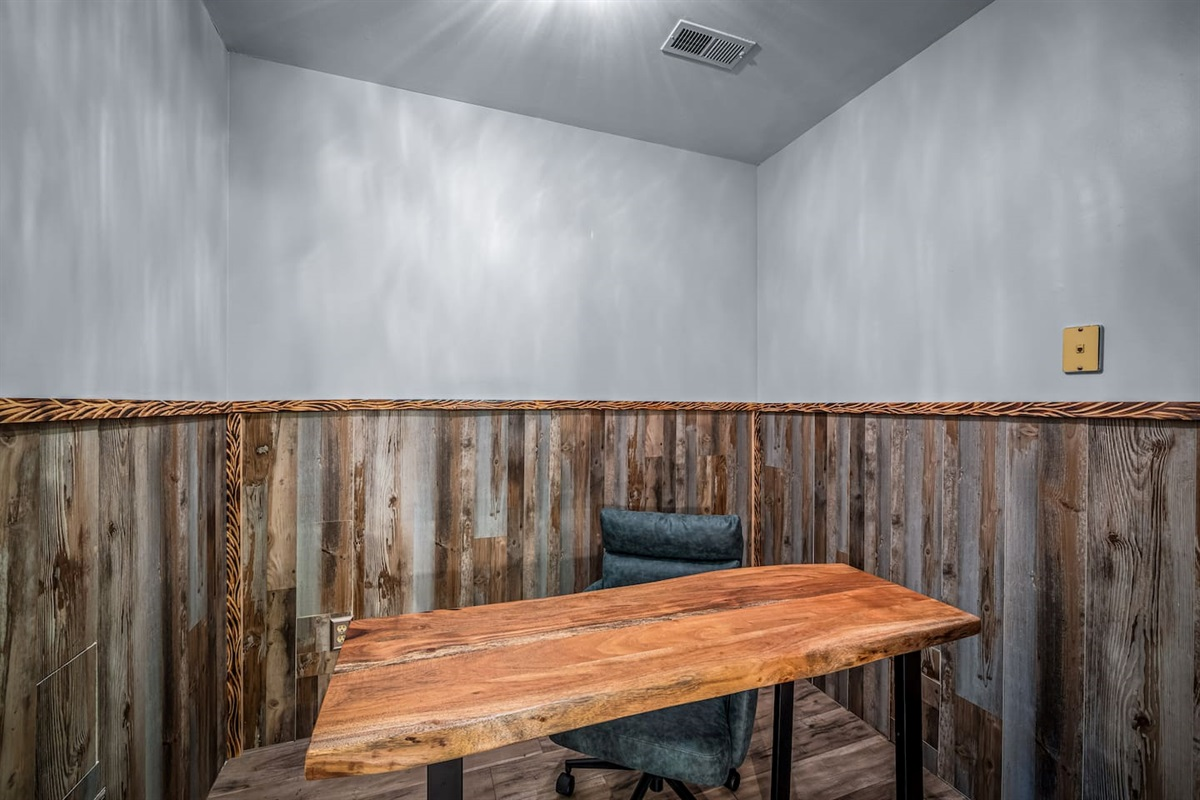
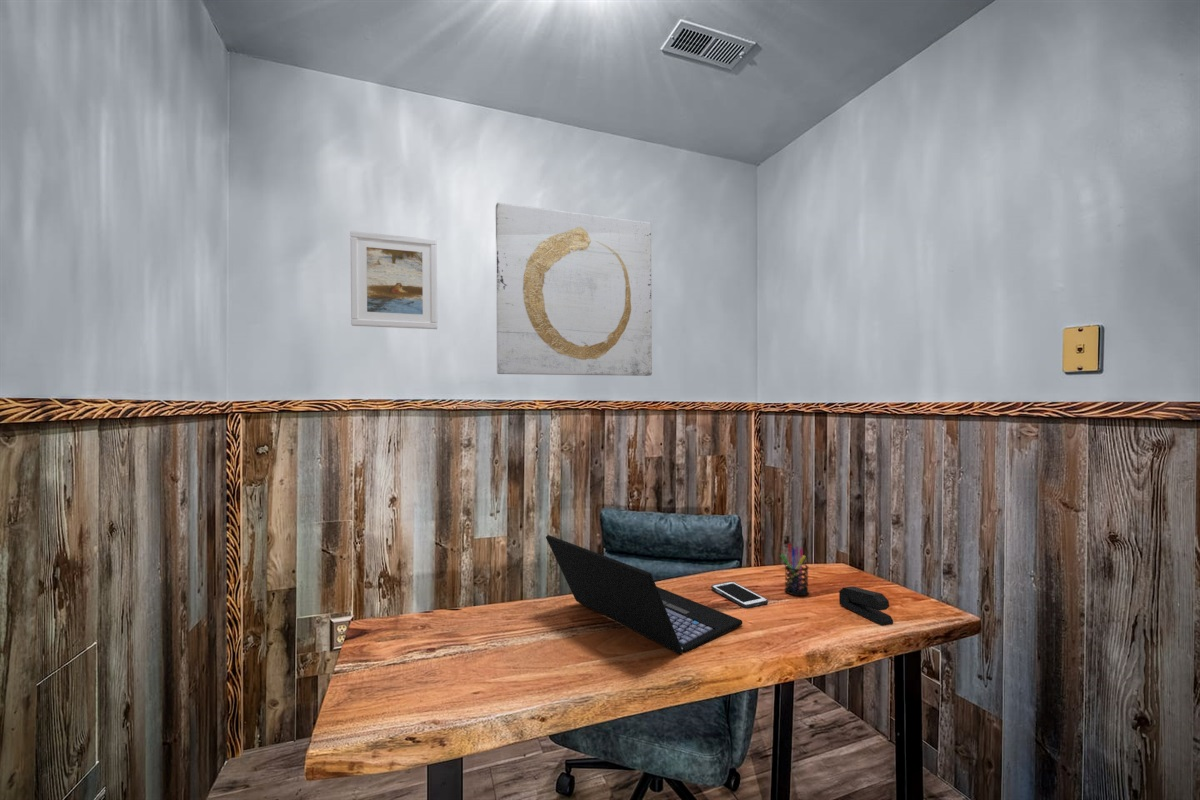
+ stapler (864, 600)
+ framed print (395, 281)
+ wall art (577, 294)
+ laptop (641, 578)
+ cell phone (738, 594)
+ pen holder (793, 568)
